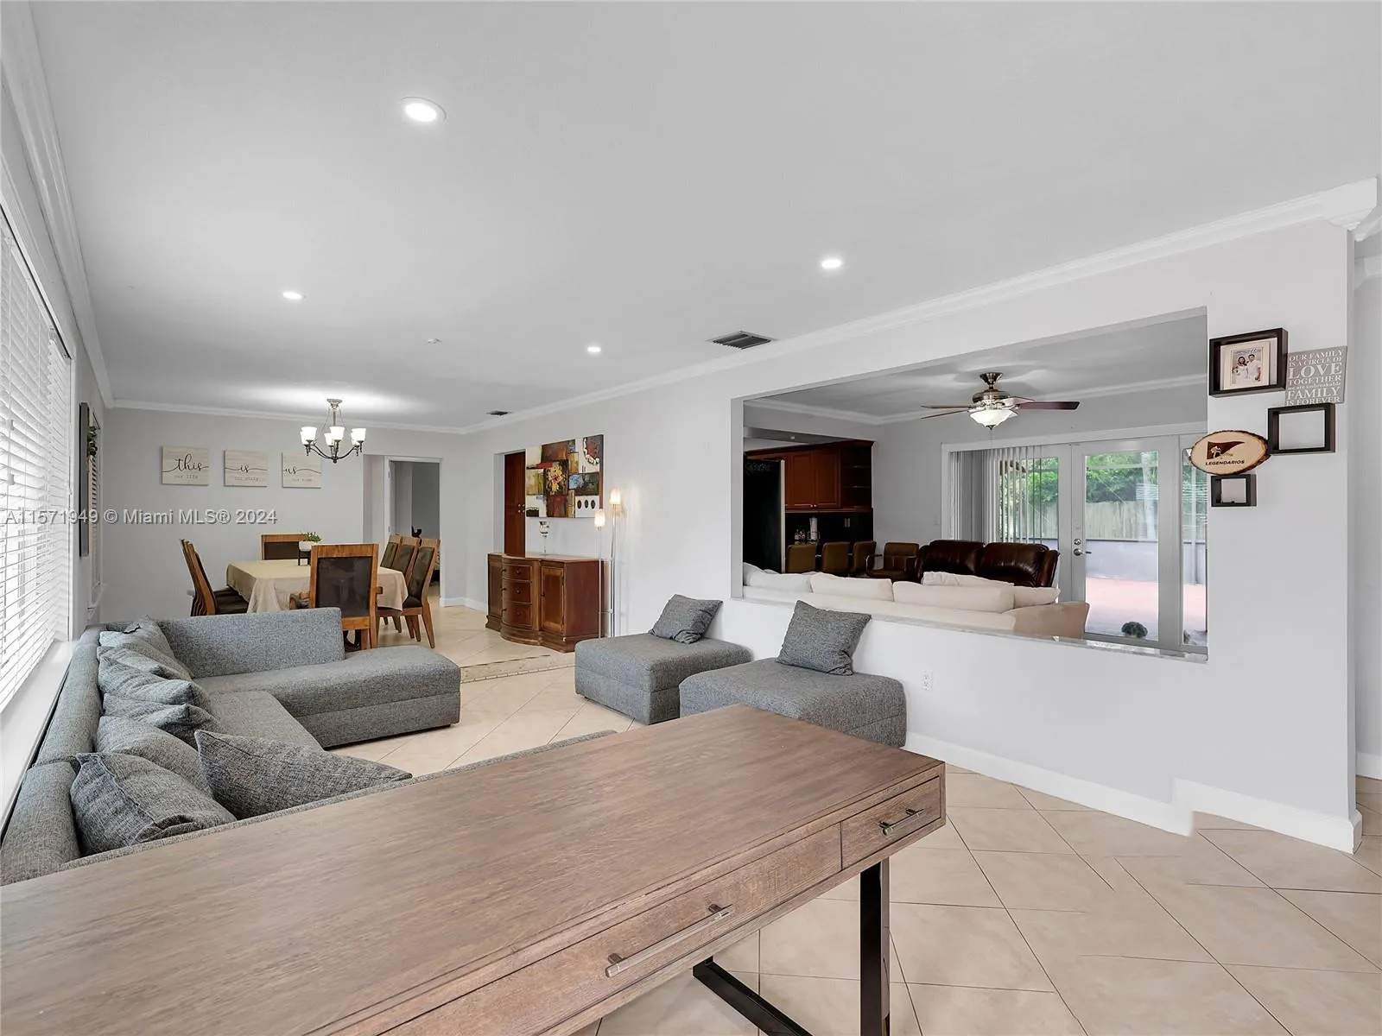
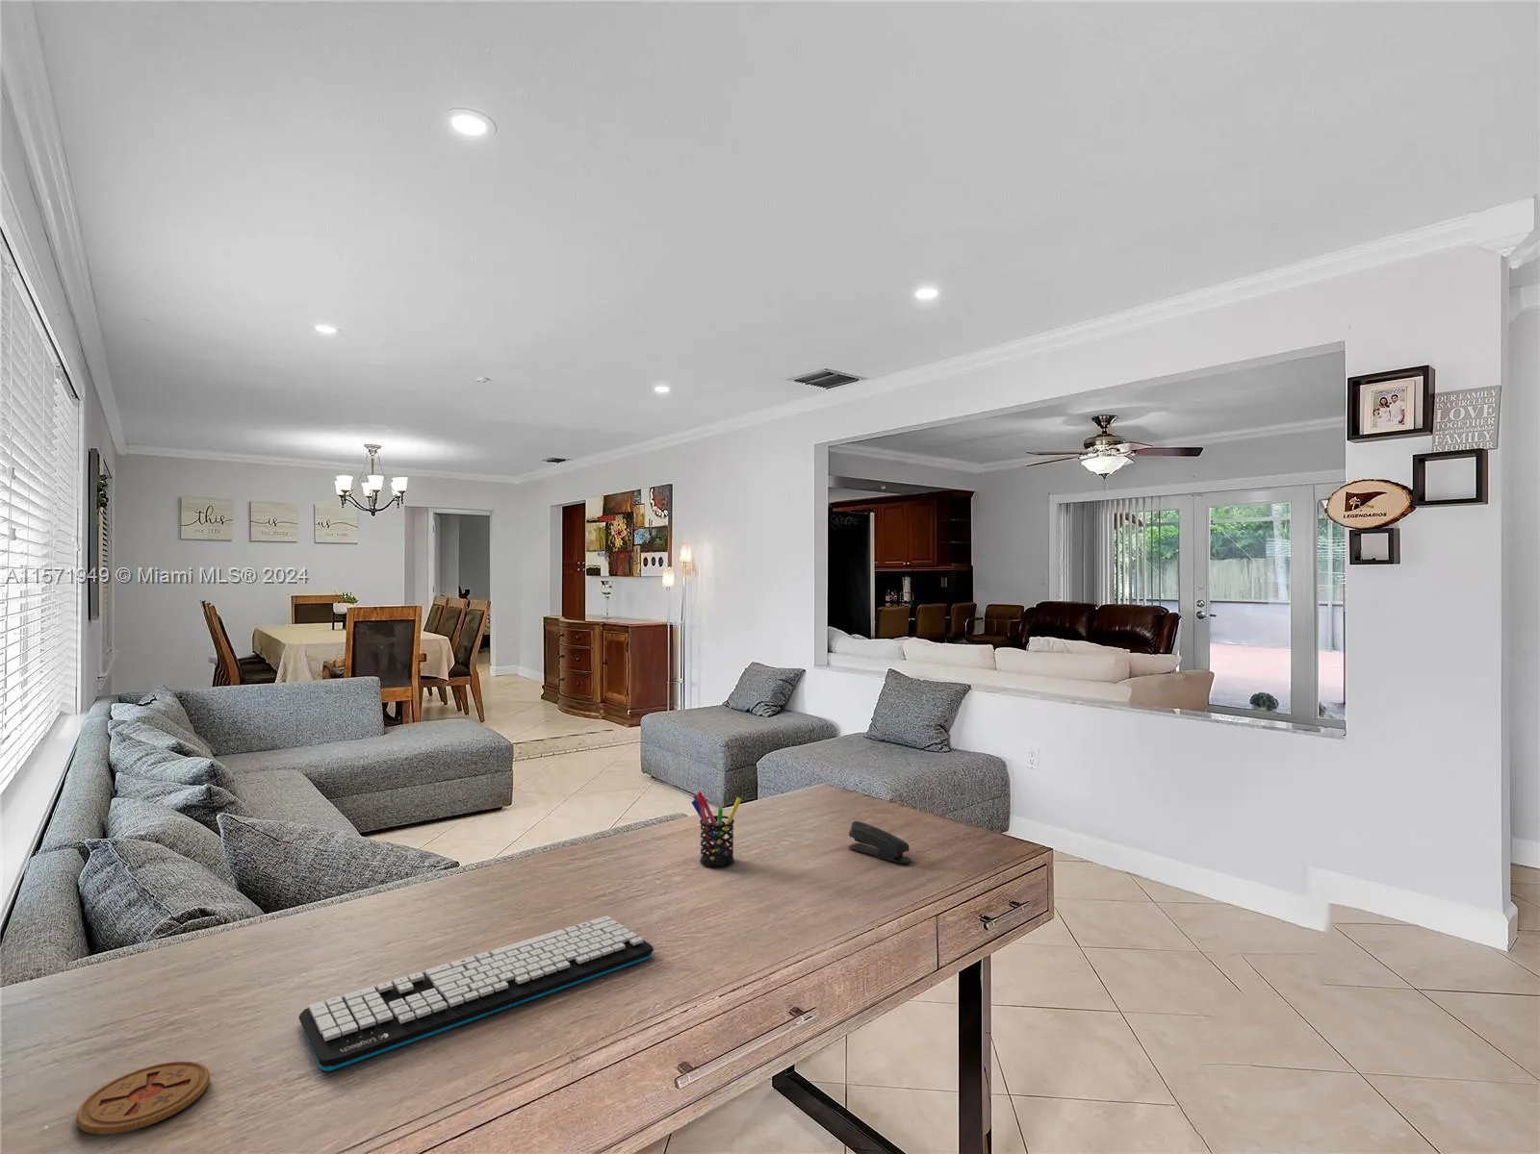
+ coaster (146, 1096)
+ stapler (879, 840)
+ pen holder (715, 827)
+ keyboard (491, 978)
